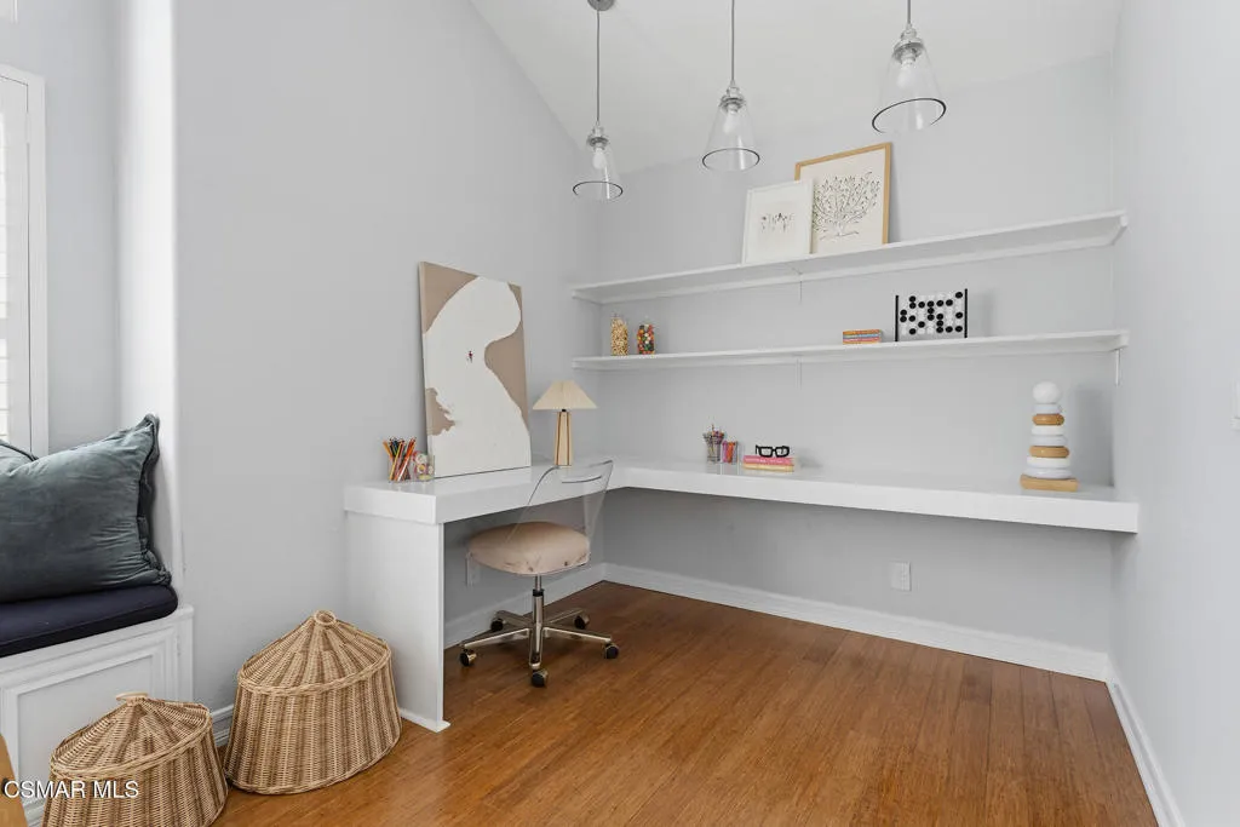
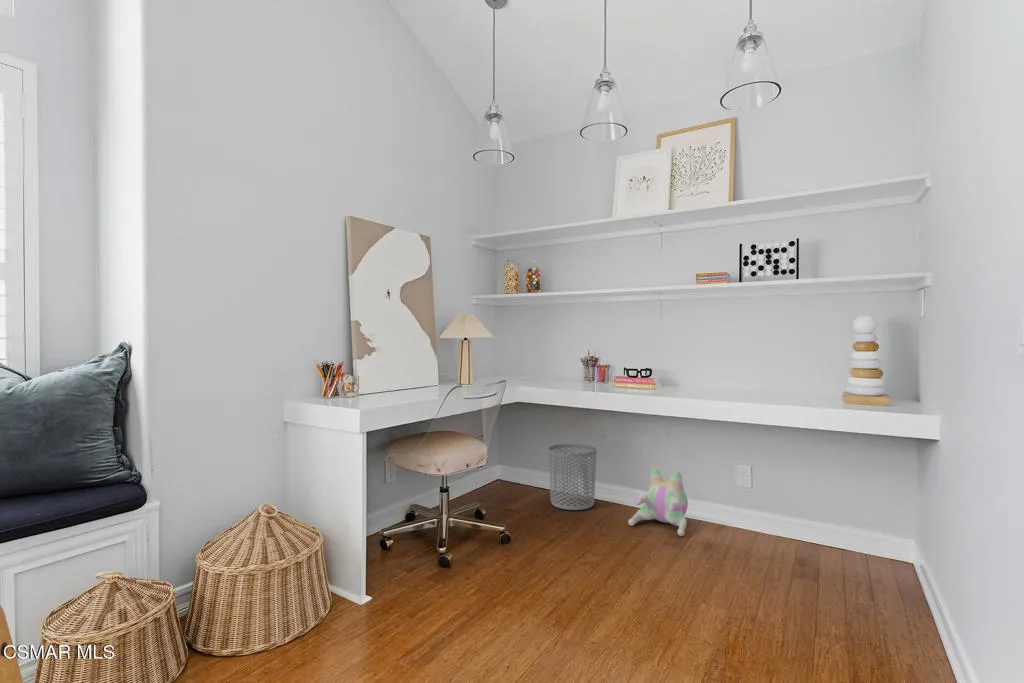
+ plush toy (663, 497)
+ waste bin (572, 477)
